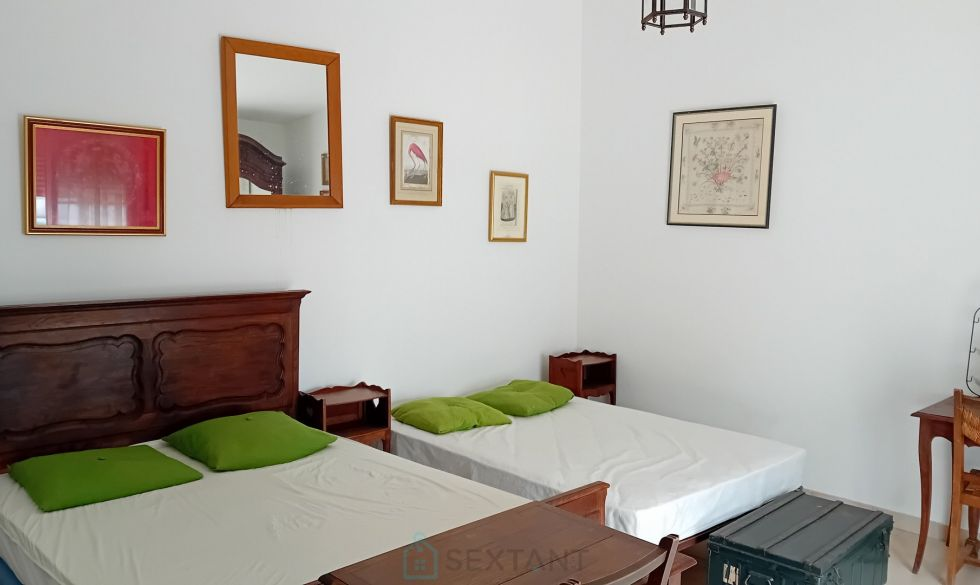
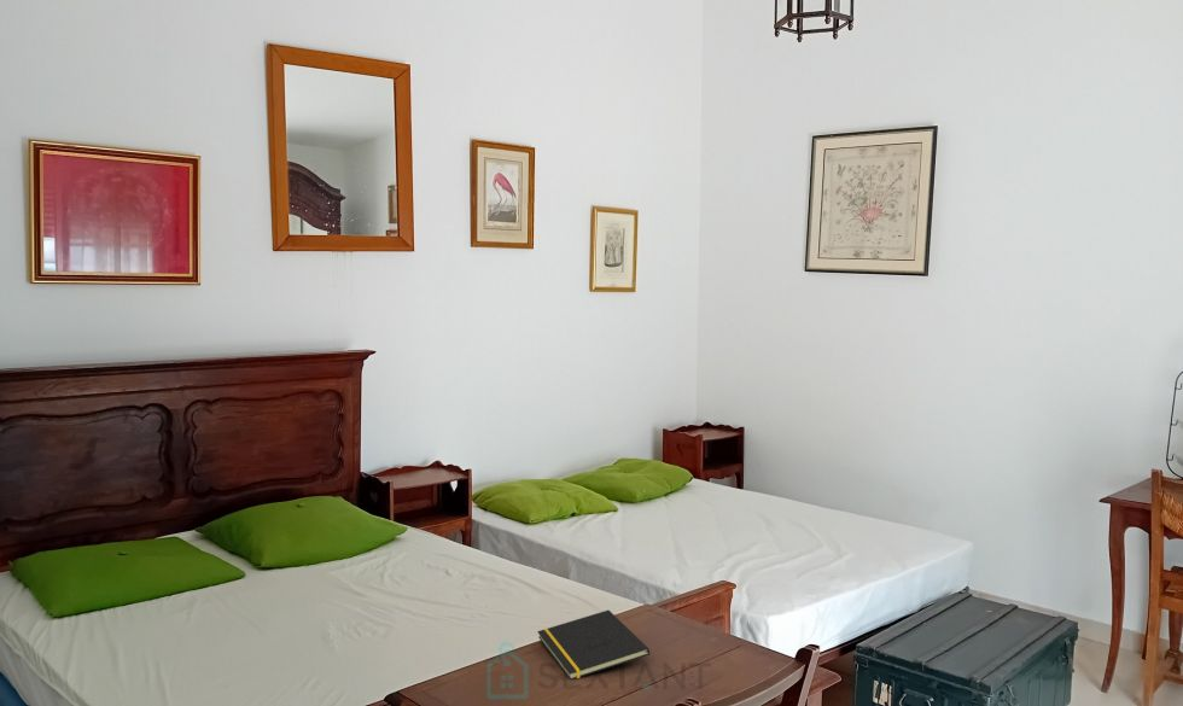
+ notepad (590, 642)
